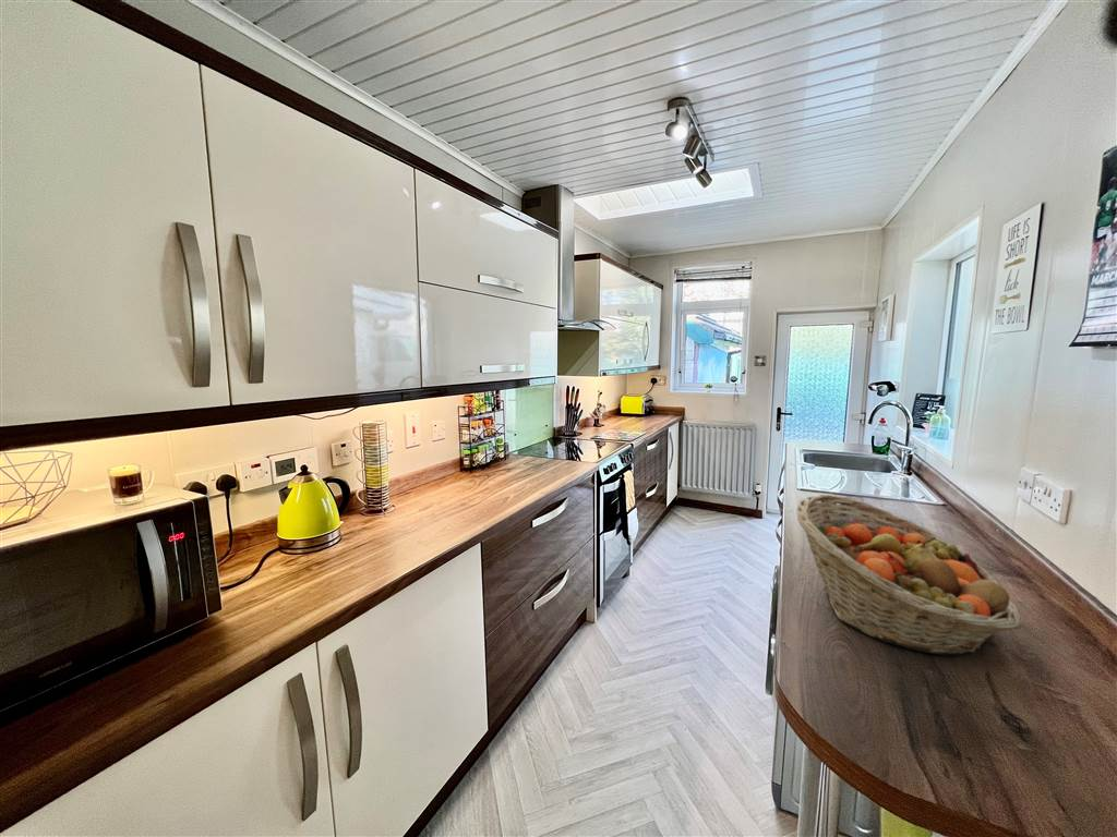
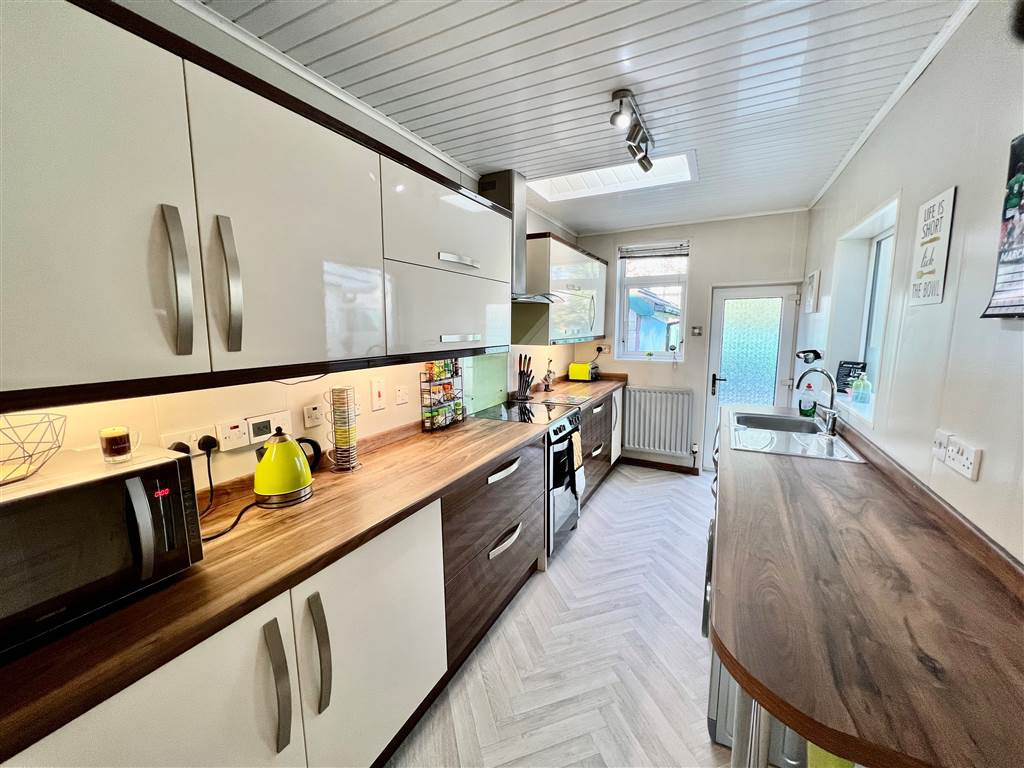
- fruit basket (891, 562)
